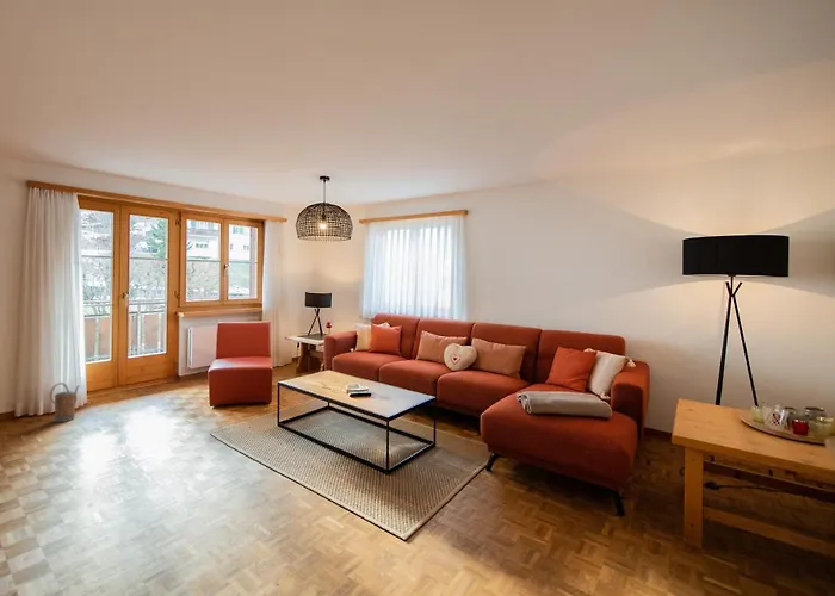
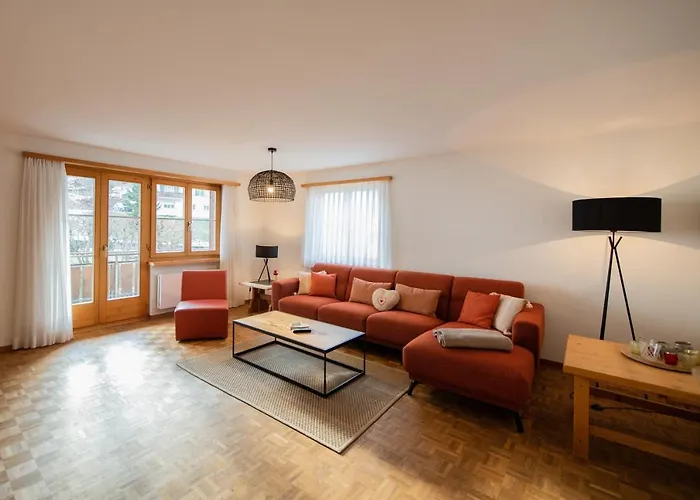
- watering can (64, 399)
